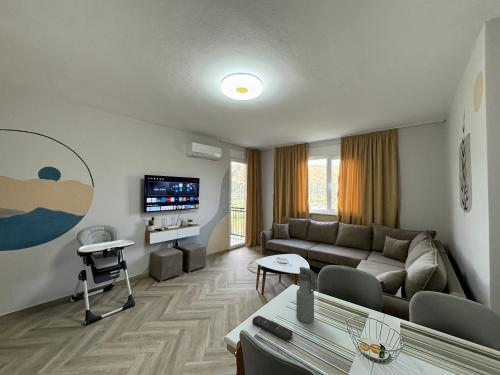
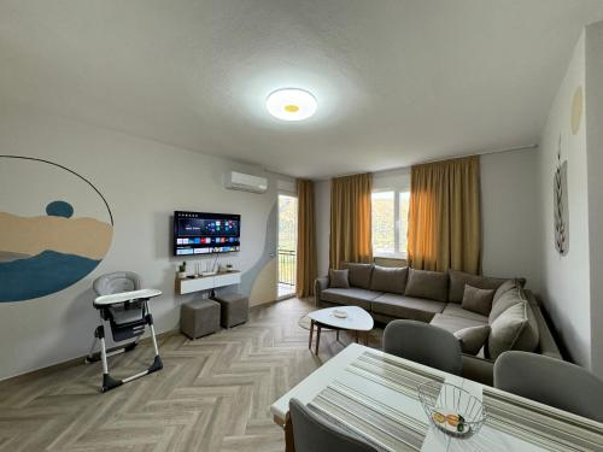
- remote control (271, 326)
- water bottle (305, 293)
